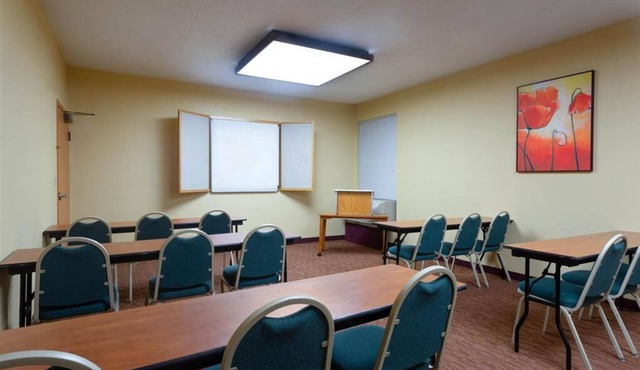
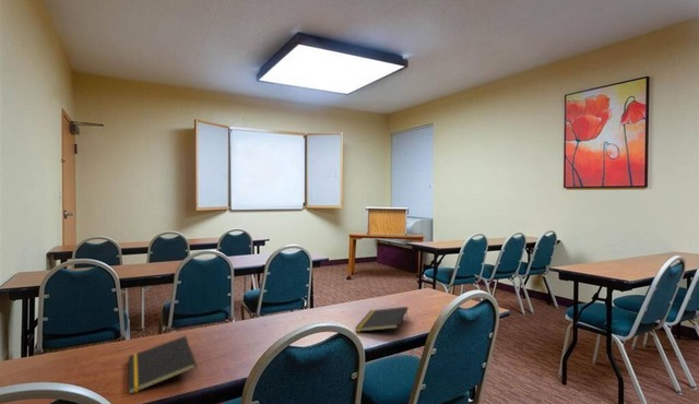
+ notepad (382, 318)
+ notepad (161, 361)
